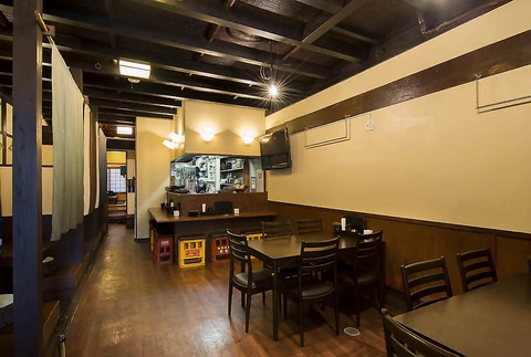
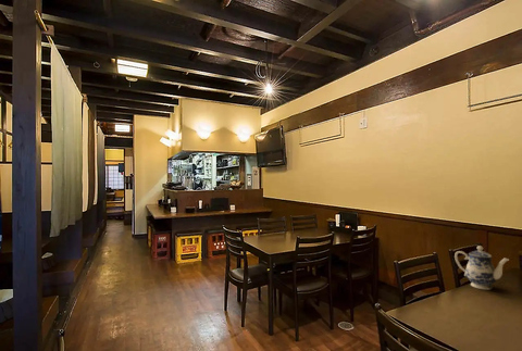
+ teapot (480, 265)
